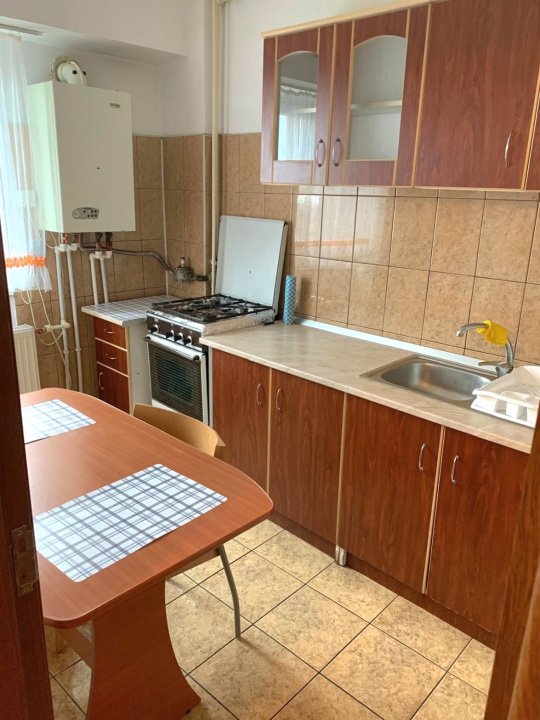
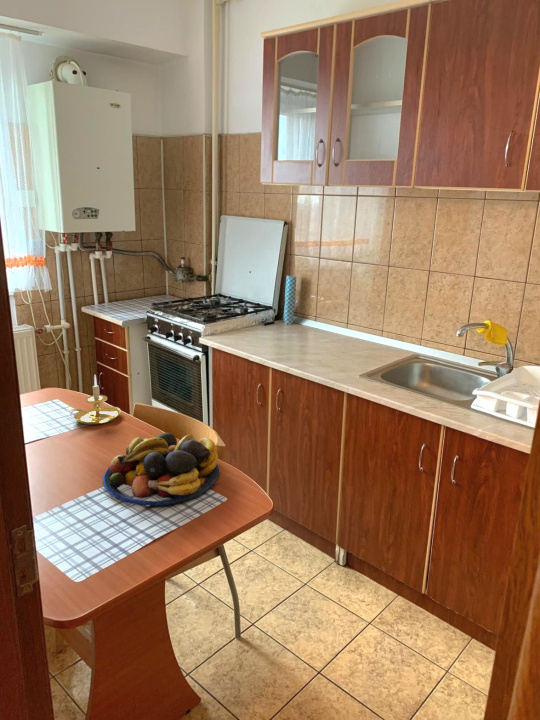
+ candle holder (92, 397)
+ fruit bowl (160, 456)
